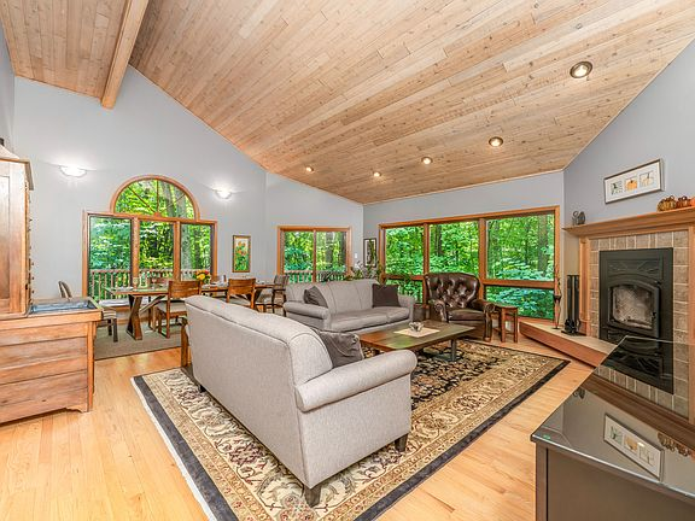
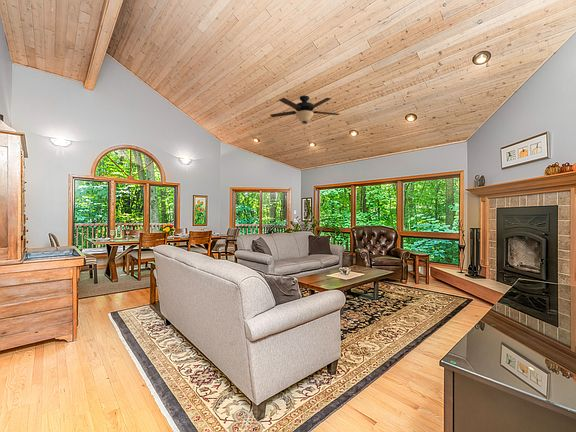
+ ceiling fan (304, 116)
